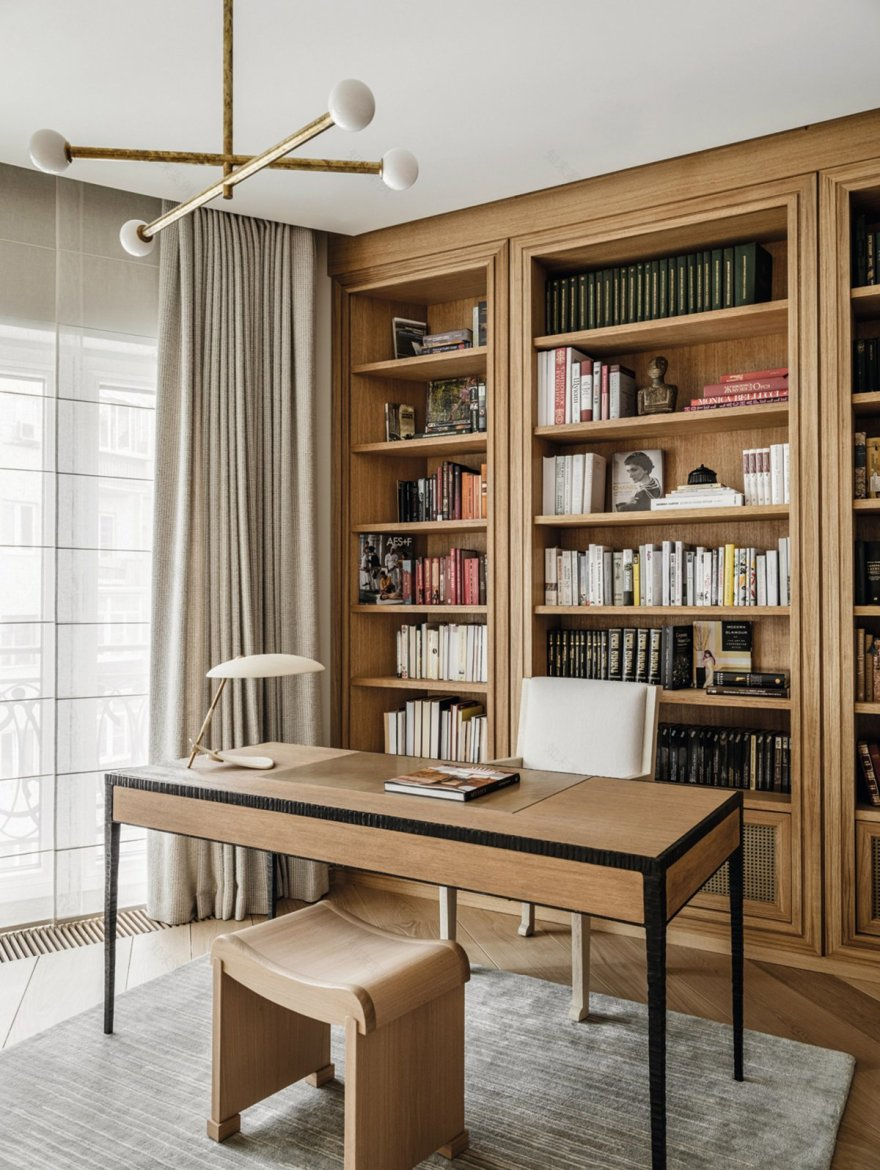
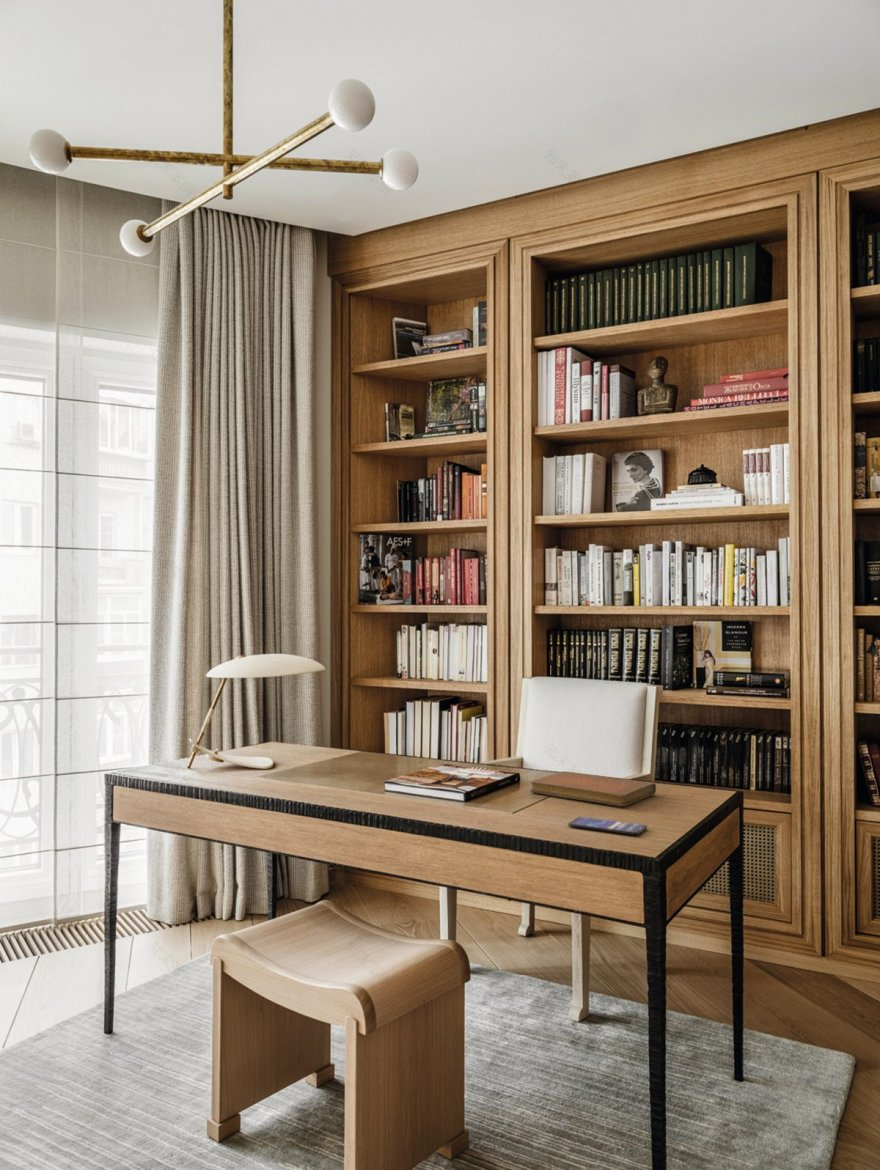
+ notebook (592, 787)
+ smartphone (607, 825)
